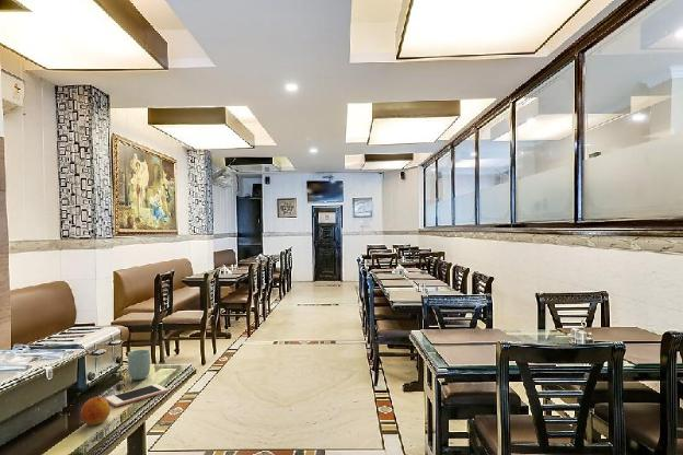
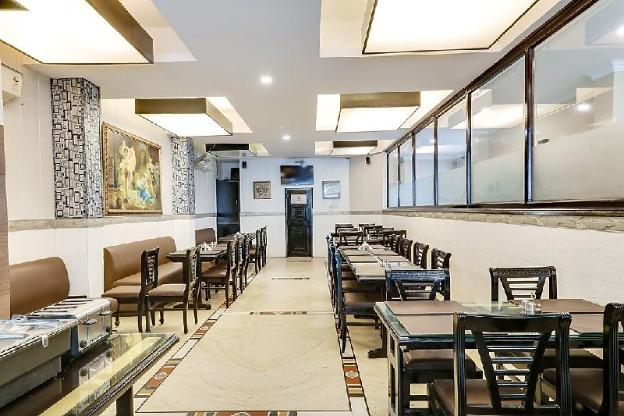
- cell phone (137, 394)
- fruit (95, 409)
- cup (139, 365)
